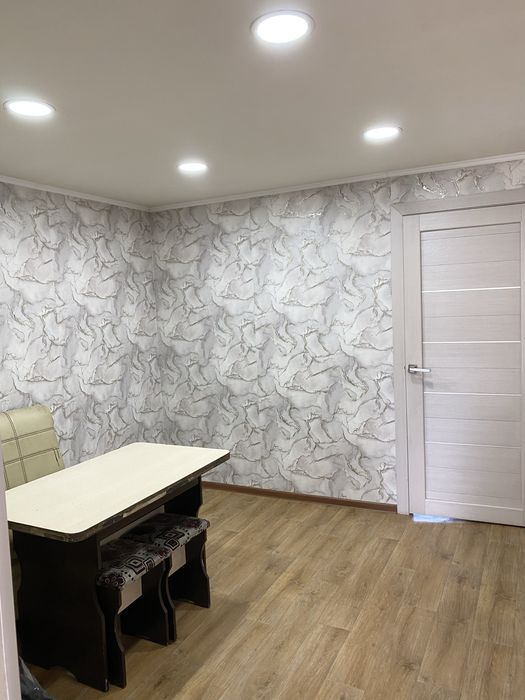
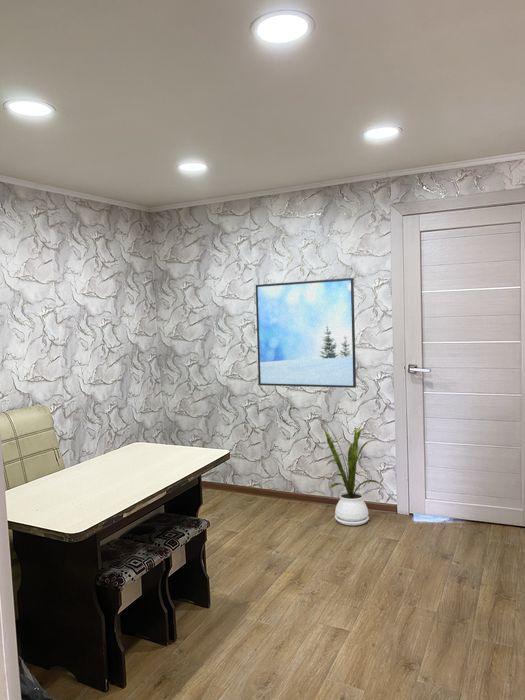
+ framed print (303, 334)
+ house plant (346, 469)
